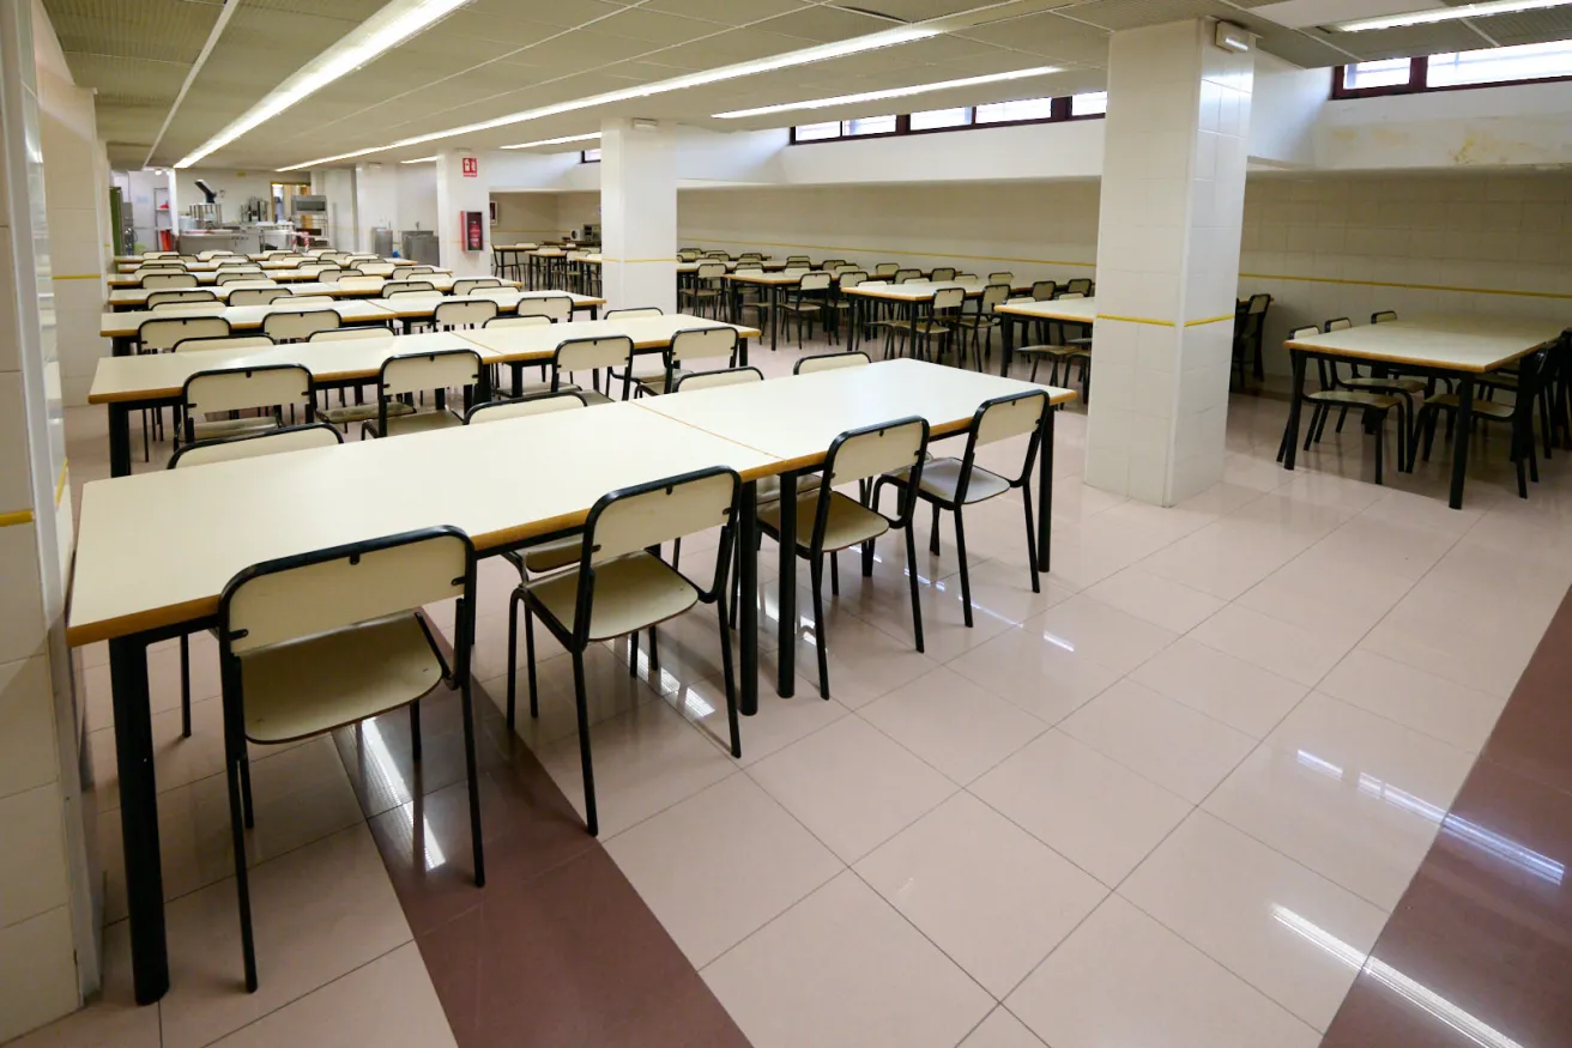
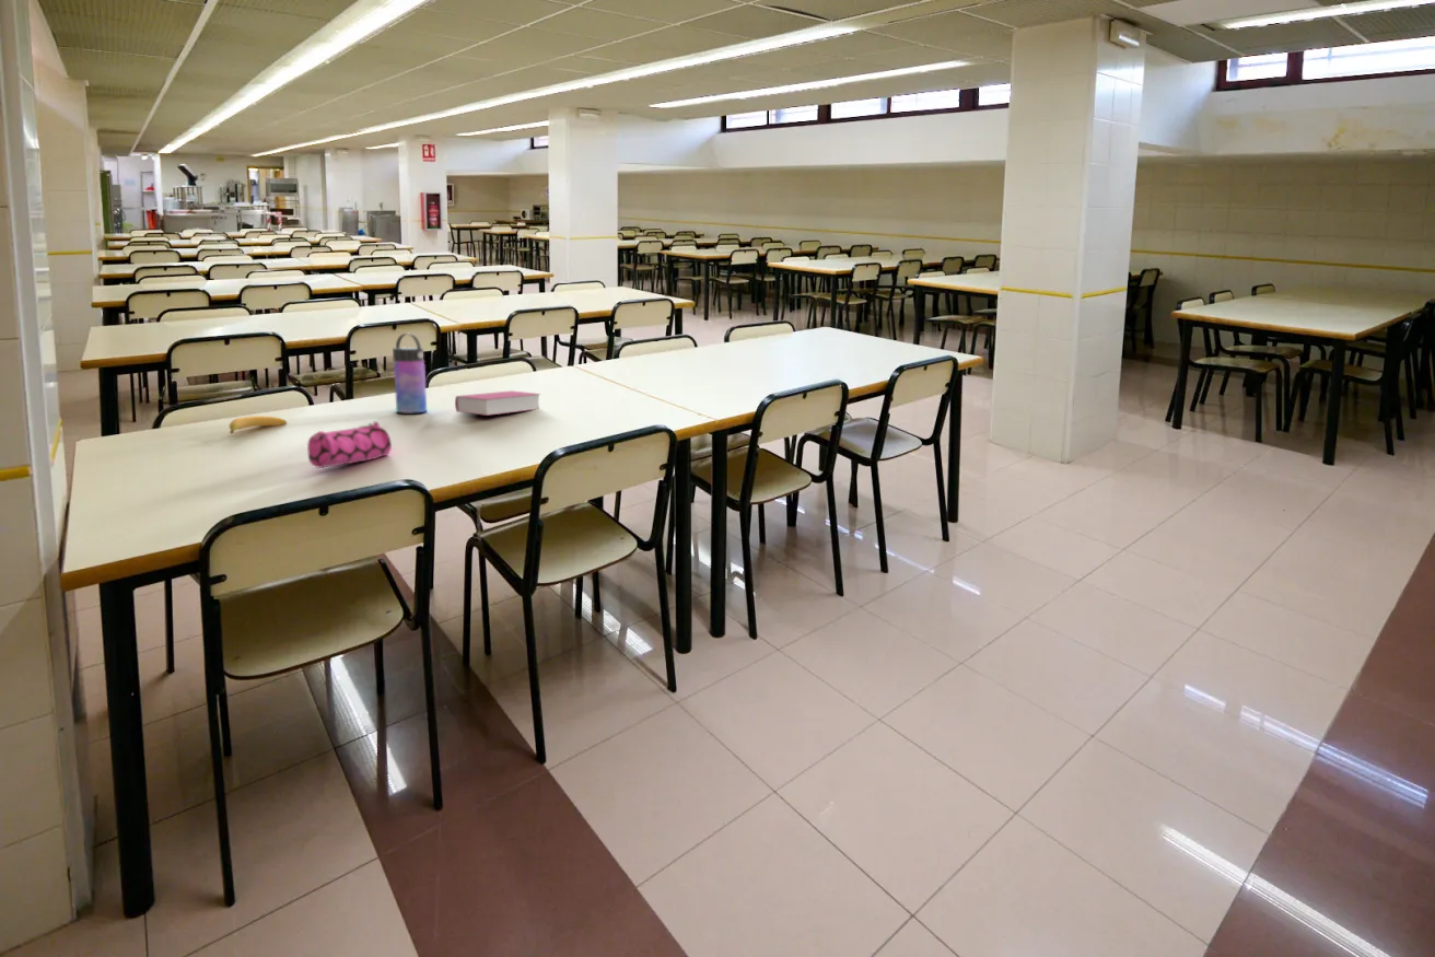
+ book (499, 402)
+ pencil case (349, 444)
+ water bottle (409, 372)
+ banana (255, 422)
